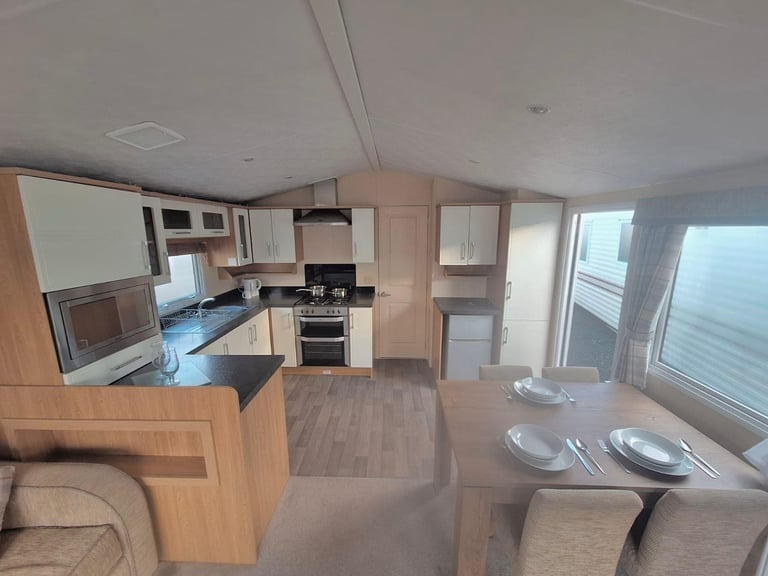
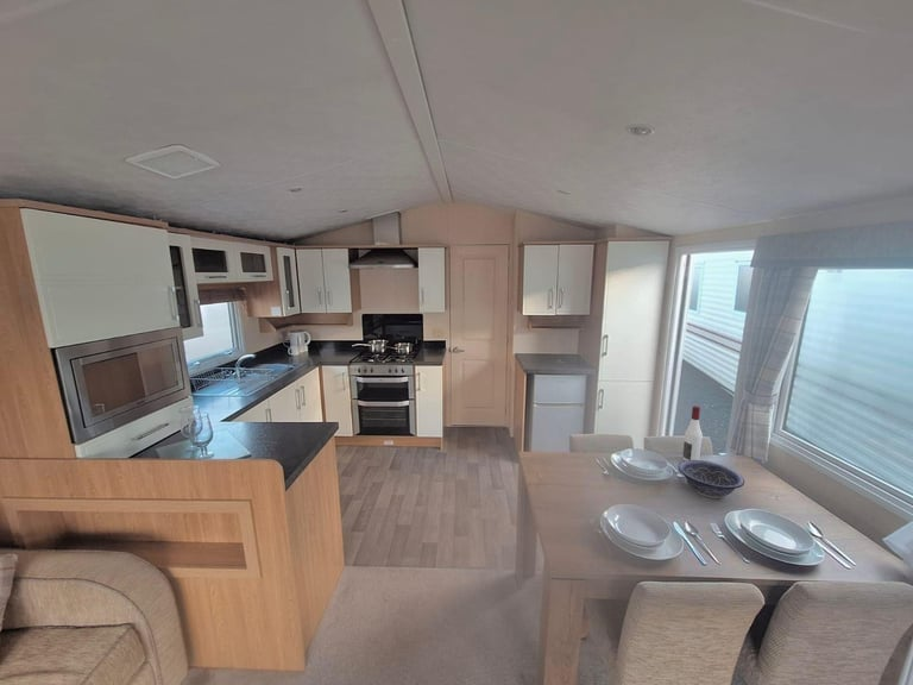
+ alcohol (693, 434)
+ decorative bowl (709, 482)
